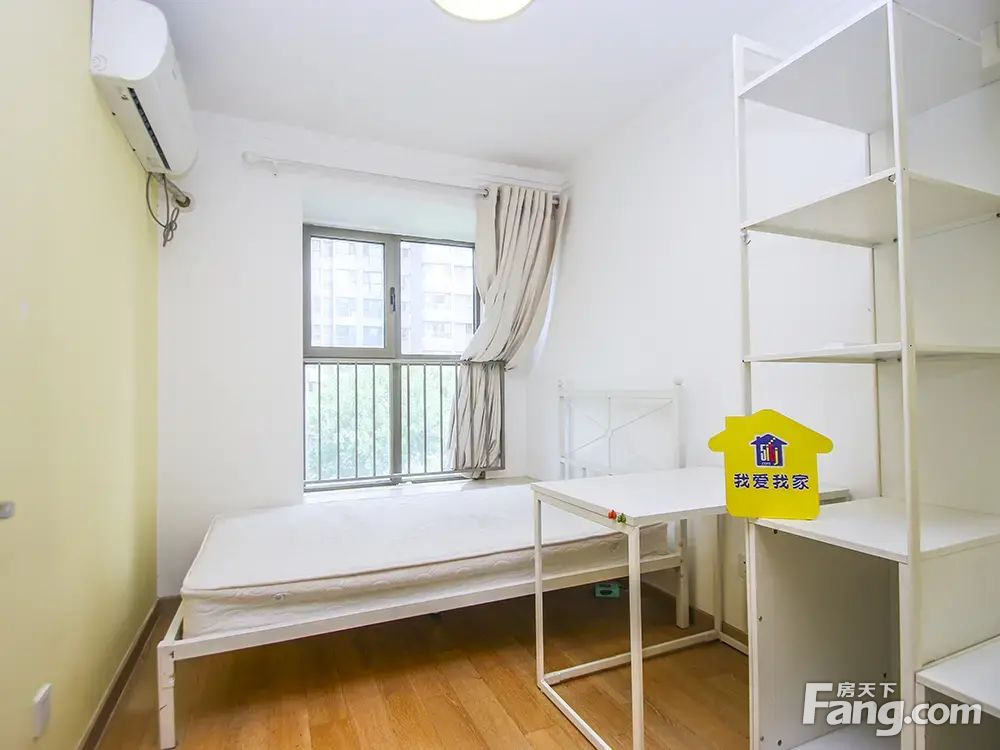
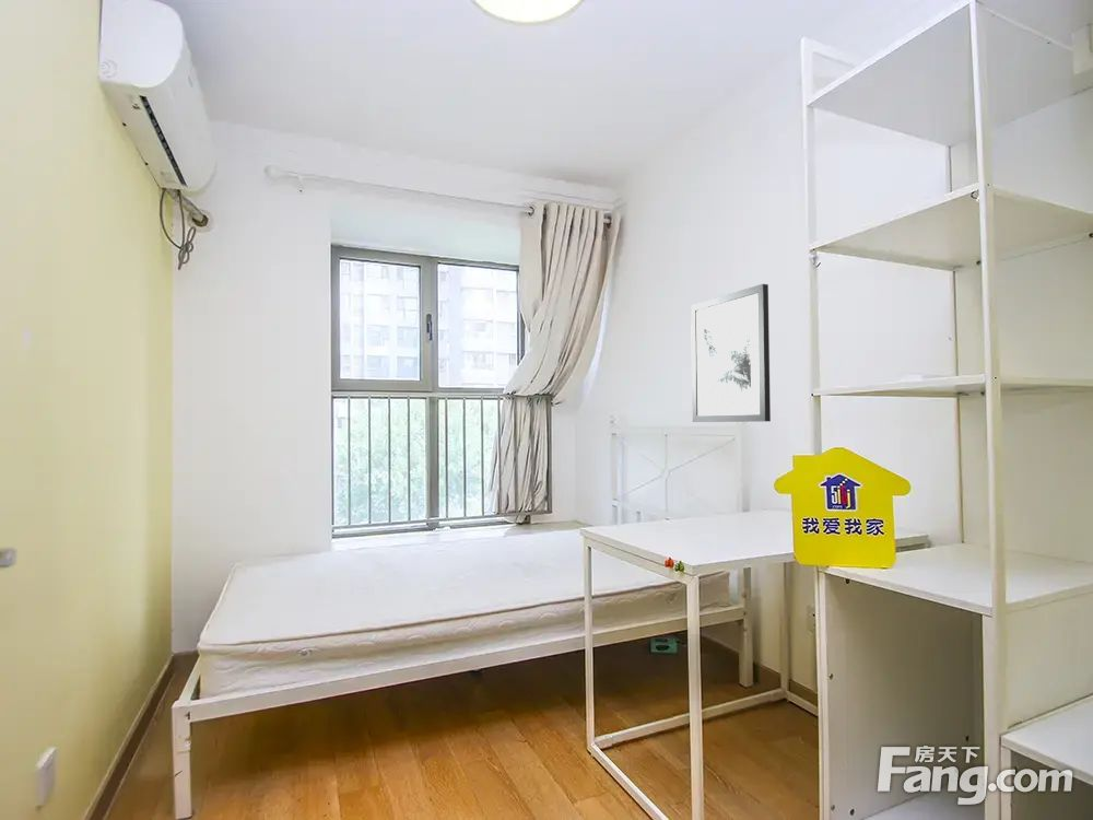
+ wall art (727, 359)
